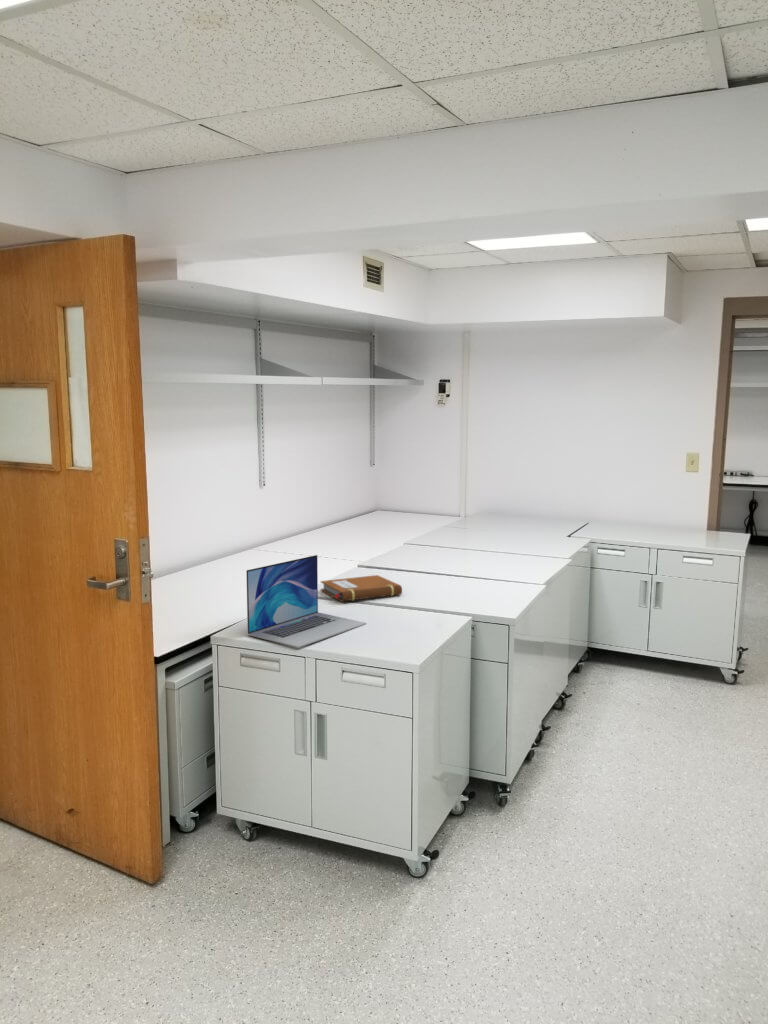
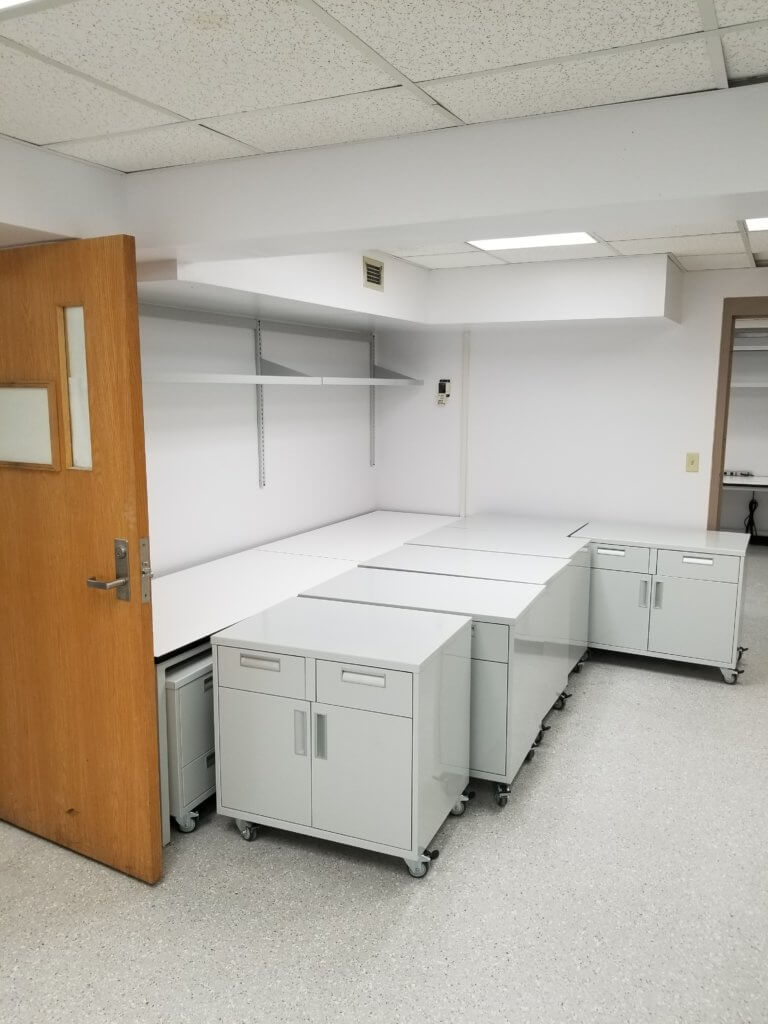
- laptop (308, 598)
- notebook (359, 588)
